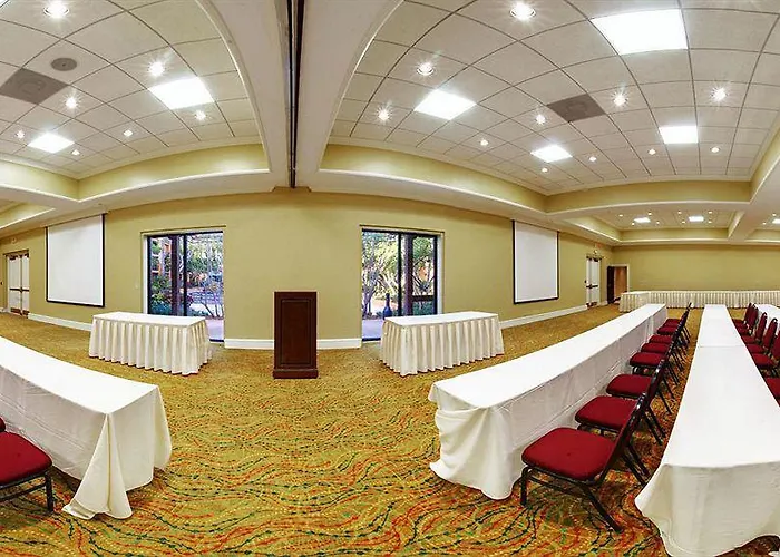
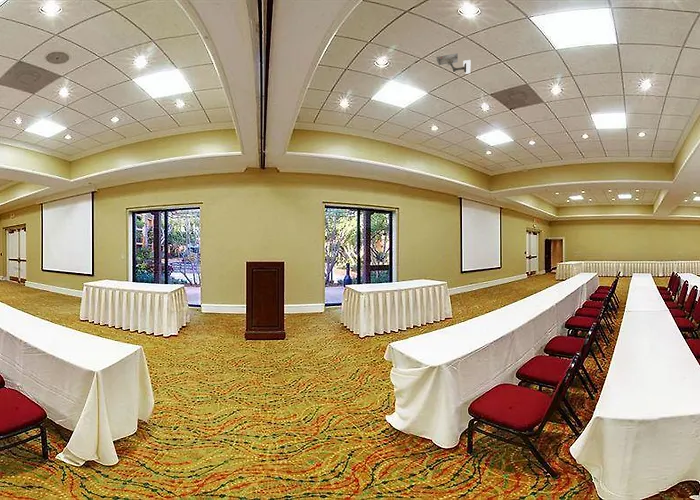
+ security camera (453, 68)
